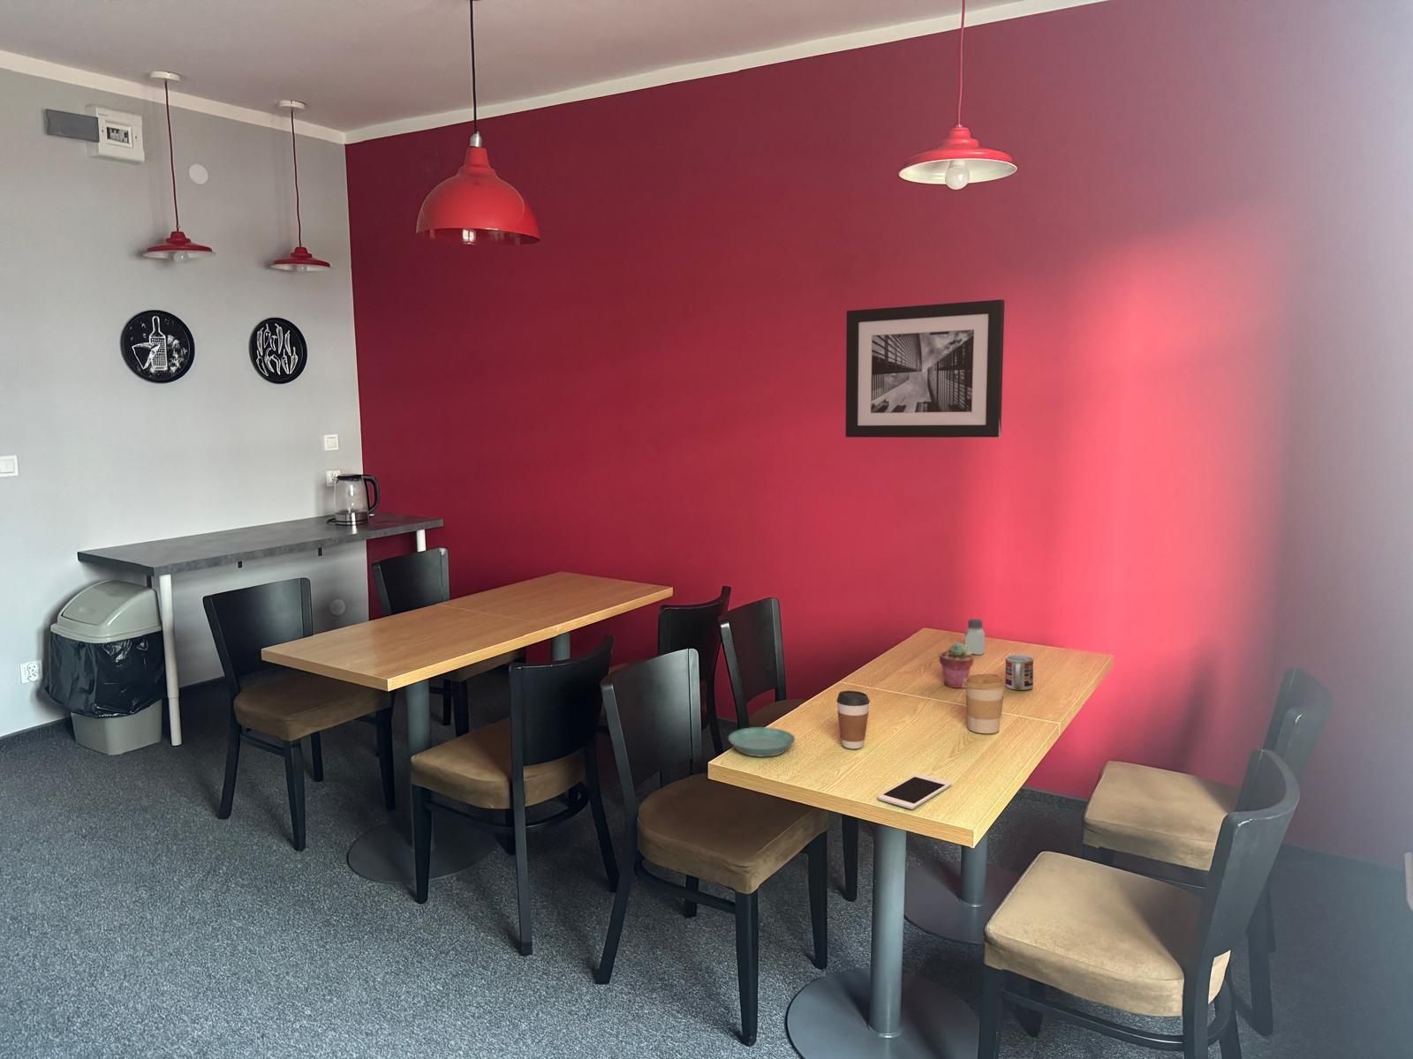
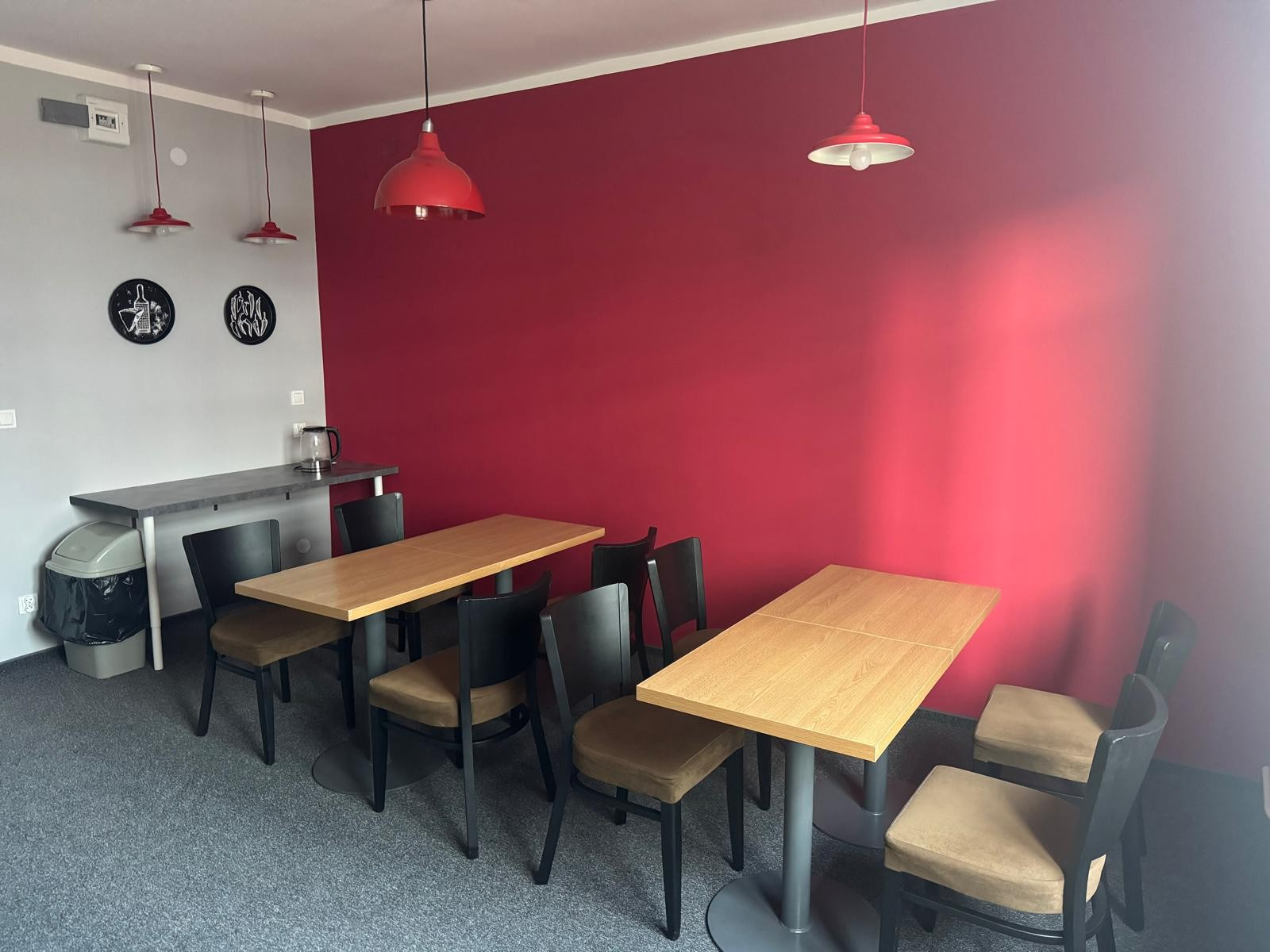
- saucer (761, 743)
- coffee cup (852, 720)
- cell phone (915, 791)
- wall art (921, 372)
- saltshaker (975, 636)
- cup (1019, 673)
- potted succulent (957, 664)
- coffee cup (984, 702)
